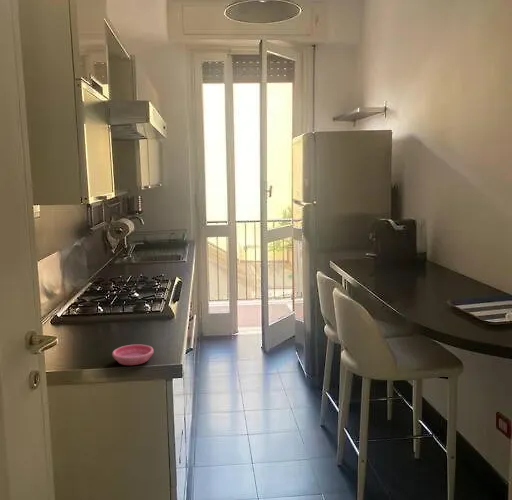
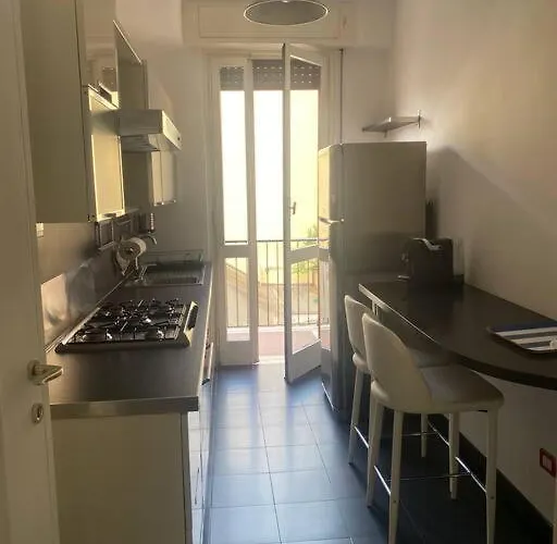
- saucer (133, 355)
